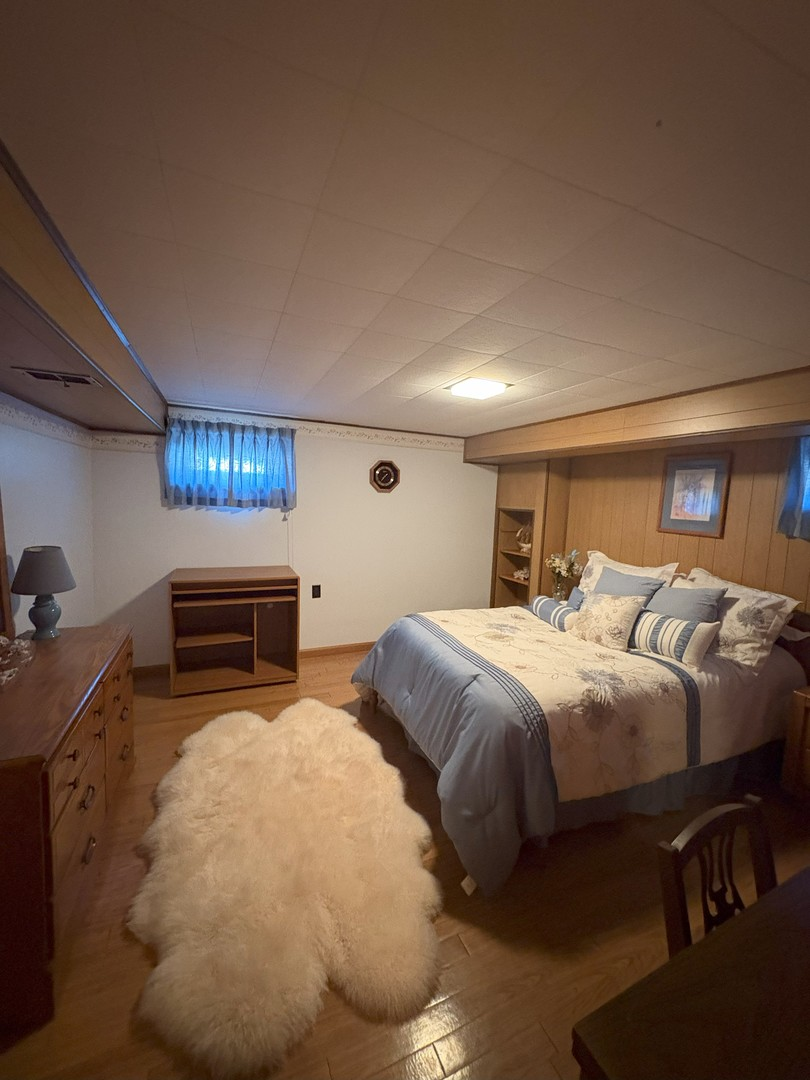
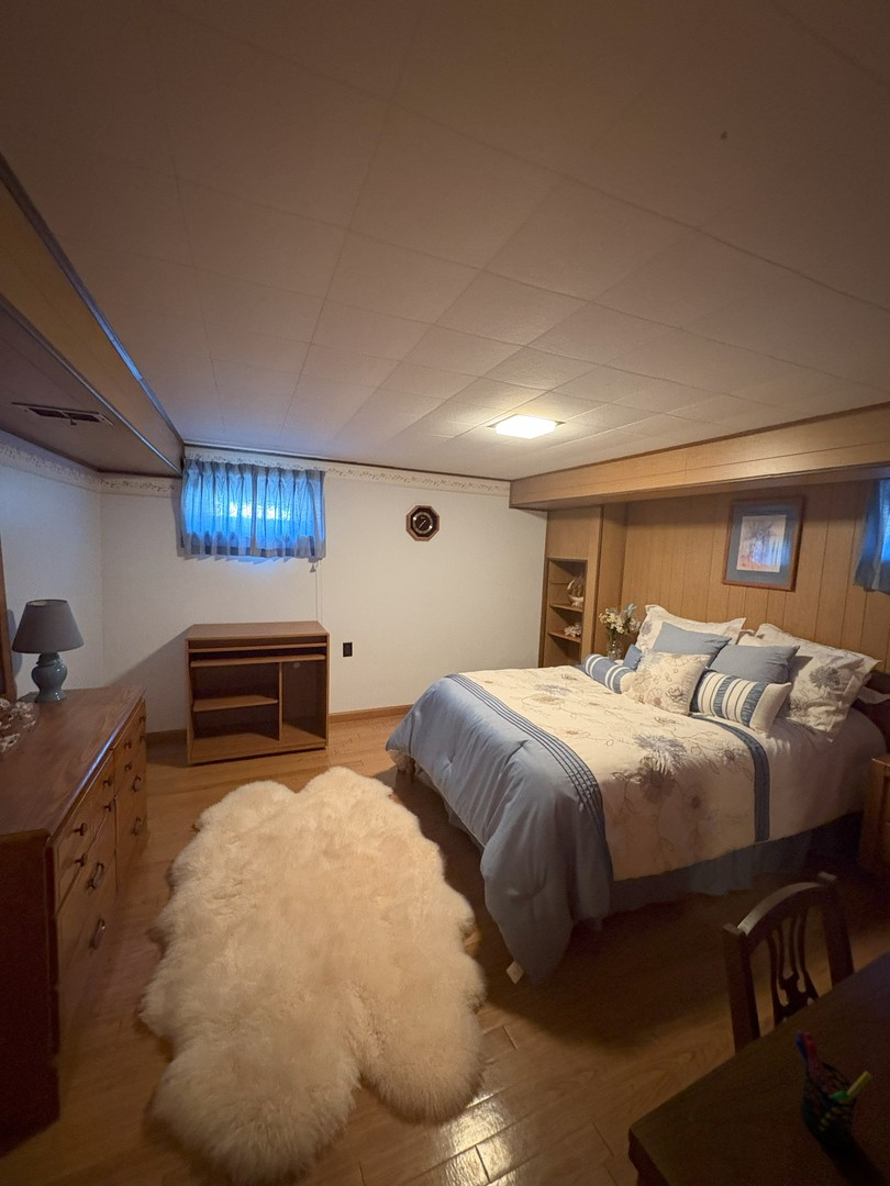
+ pen holder (828, 1090)
